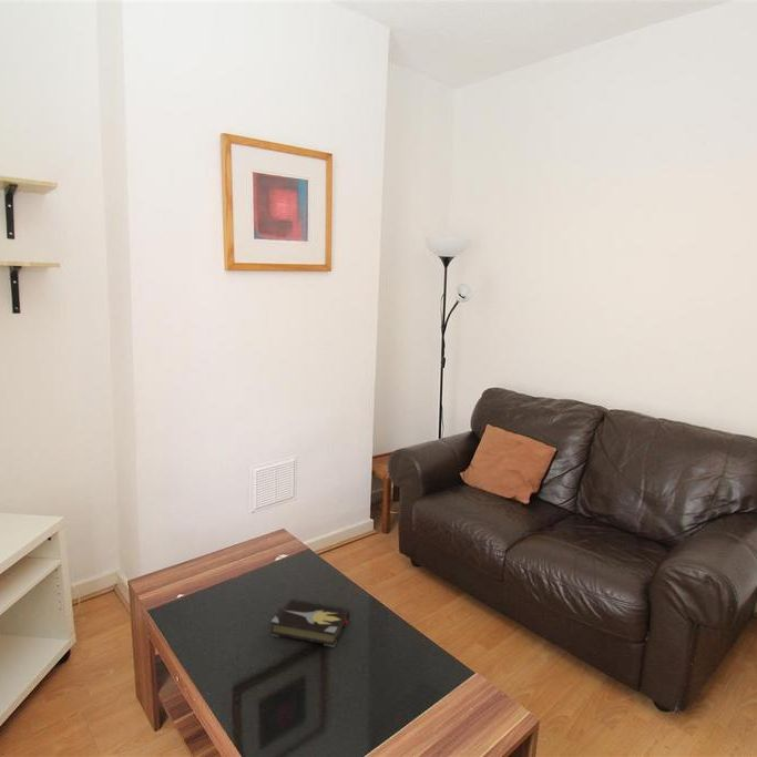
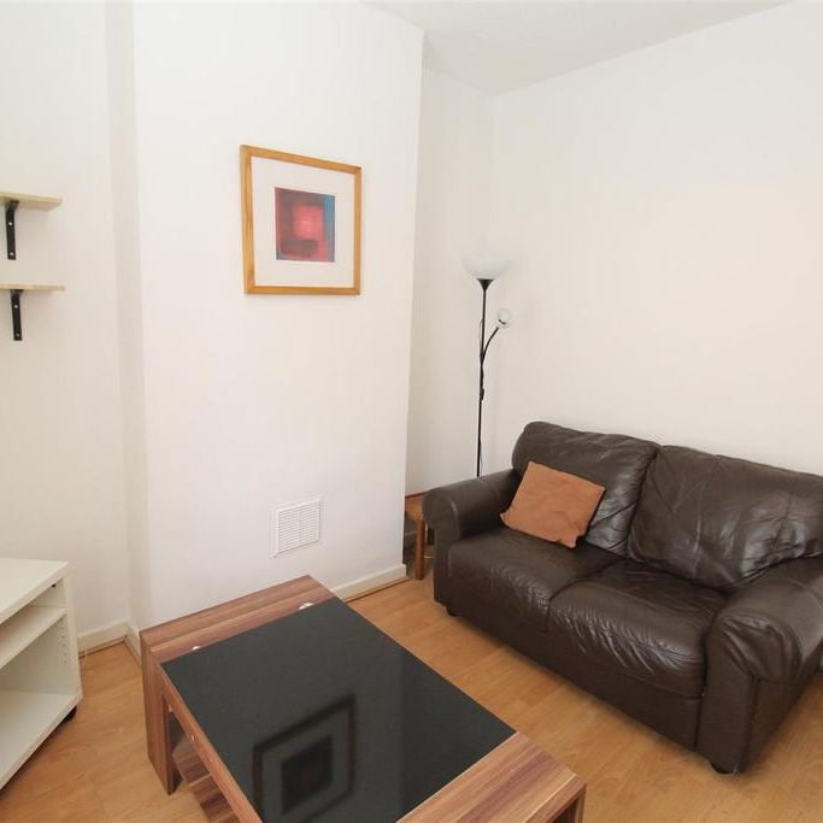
- hardback book (310, 620)
